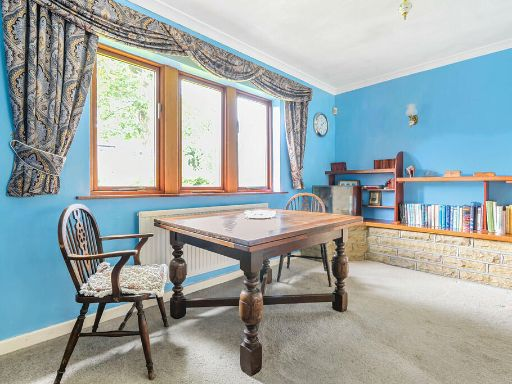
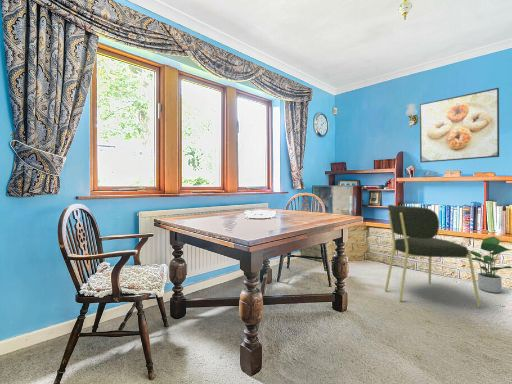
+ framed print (456, 128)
+ potted plant (487, 263)
+ dining chair (422, 250)
